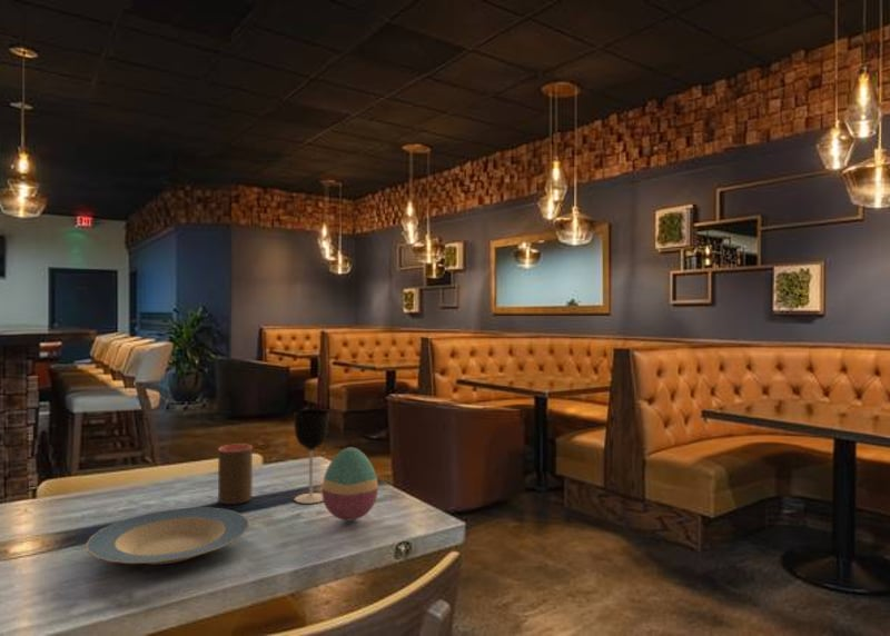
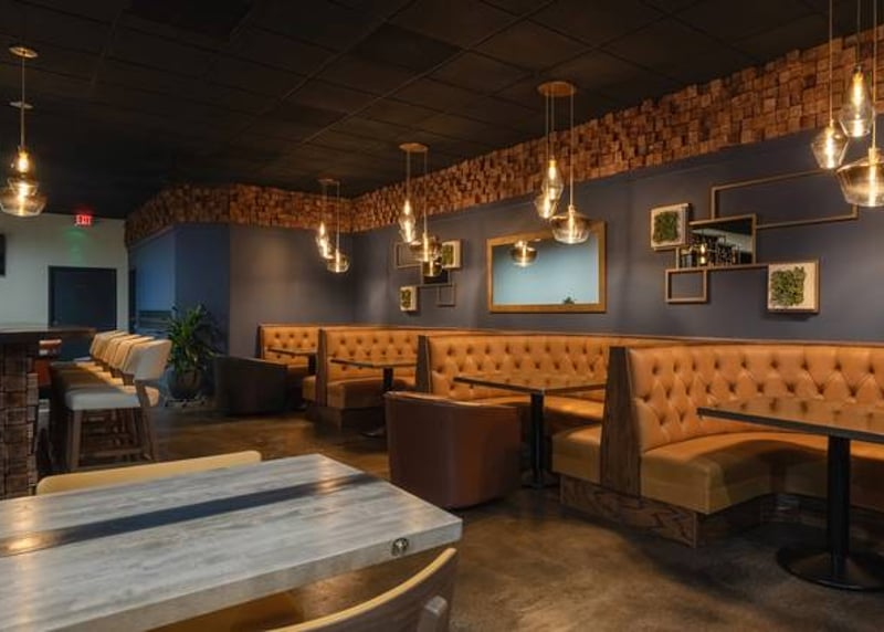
- cup (235, 473)
- plate (171, 540)
- decorative egg (349, 483)
- wine glass (310, 455)
